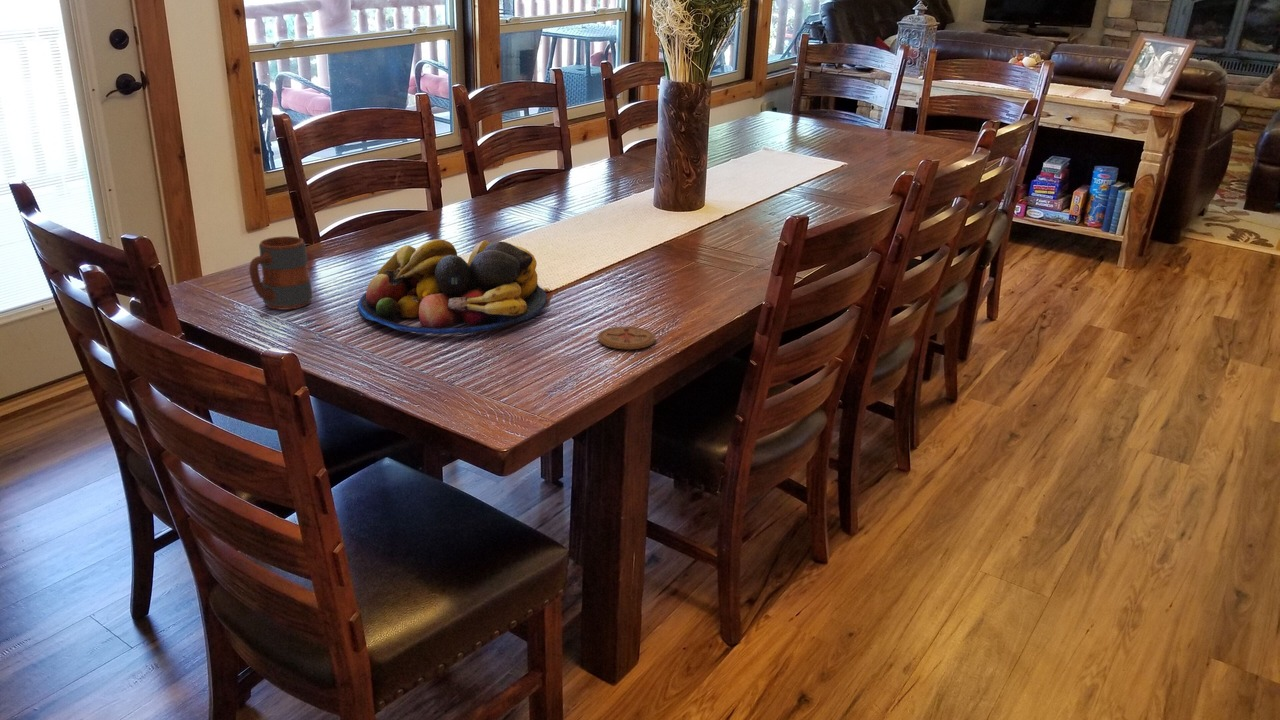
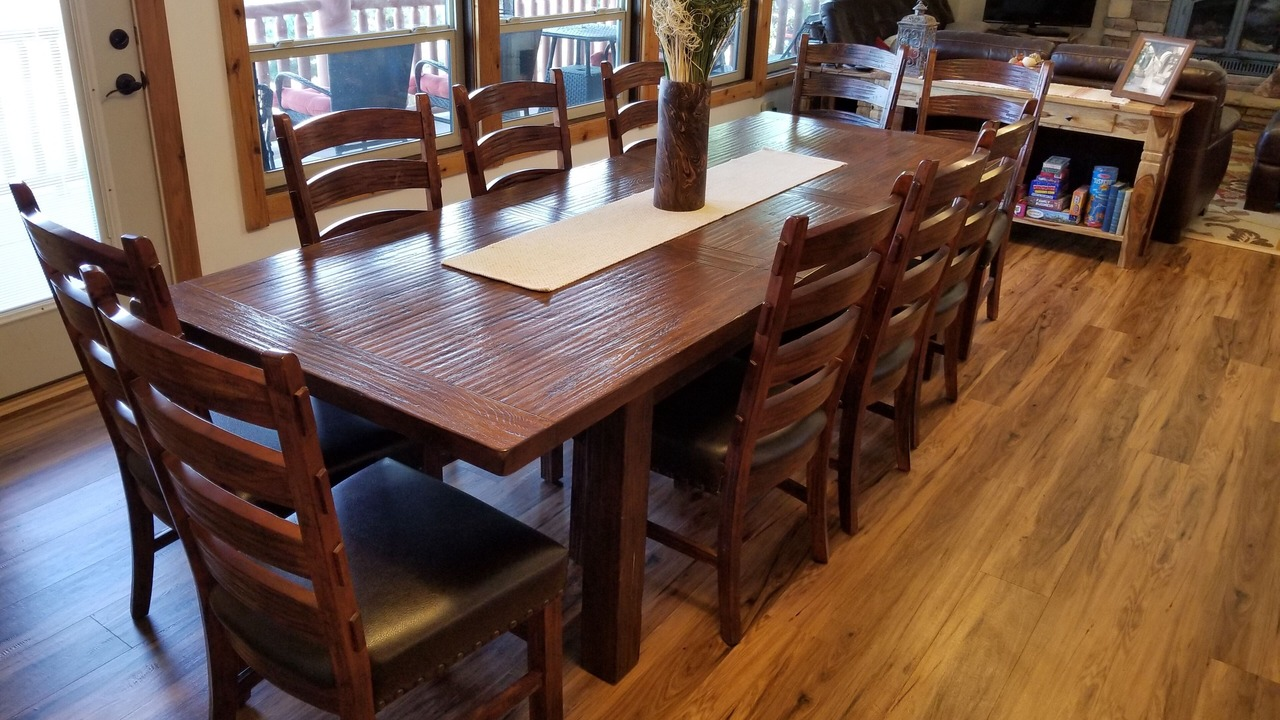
- coaster (626, 337)
- fruit bowl (450, 271)
- mug (278, 275)
